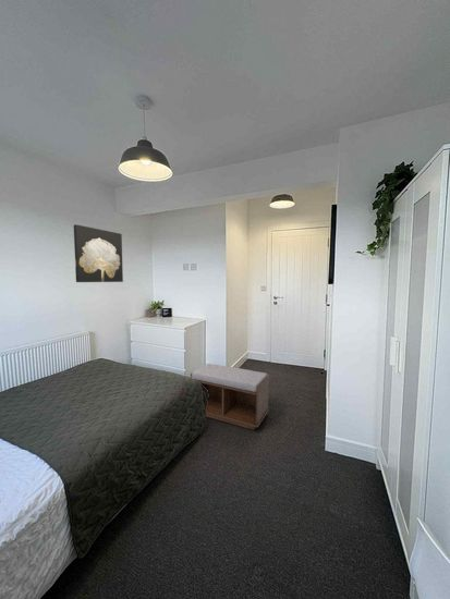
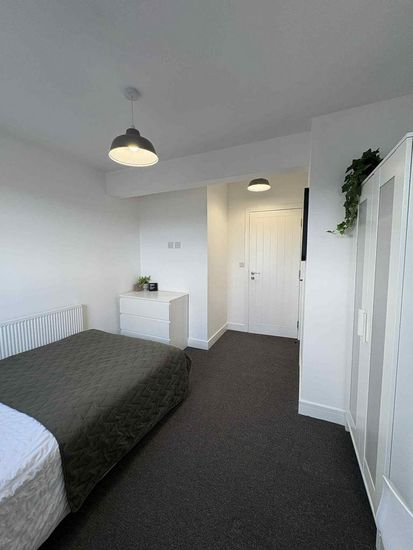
- wall art (100, 256)
- bench (229, 393)
